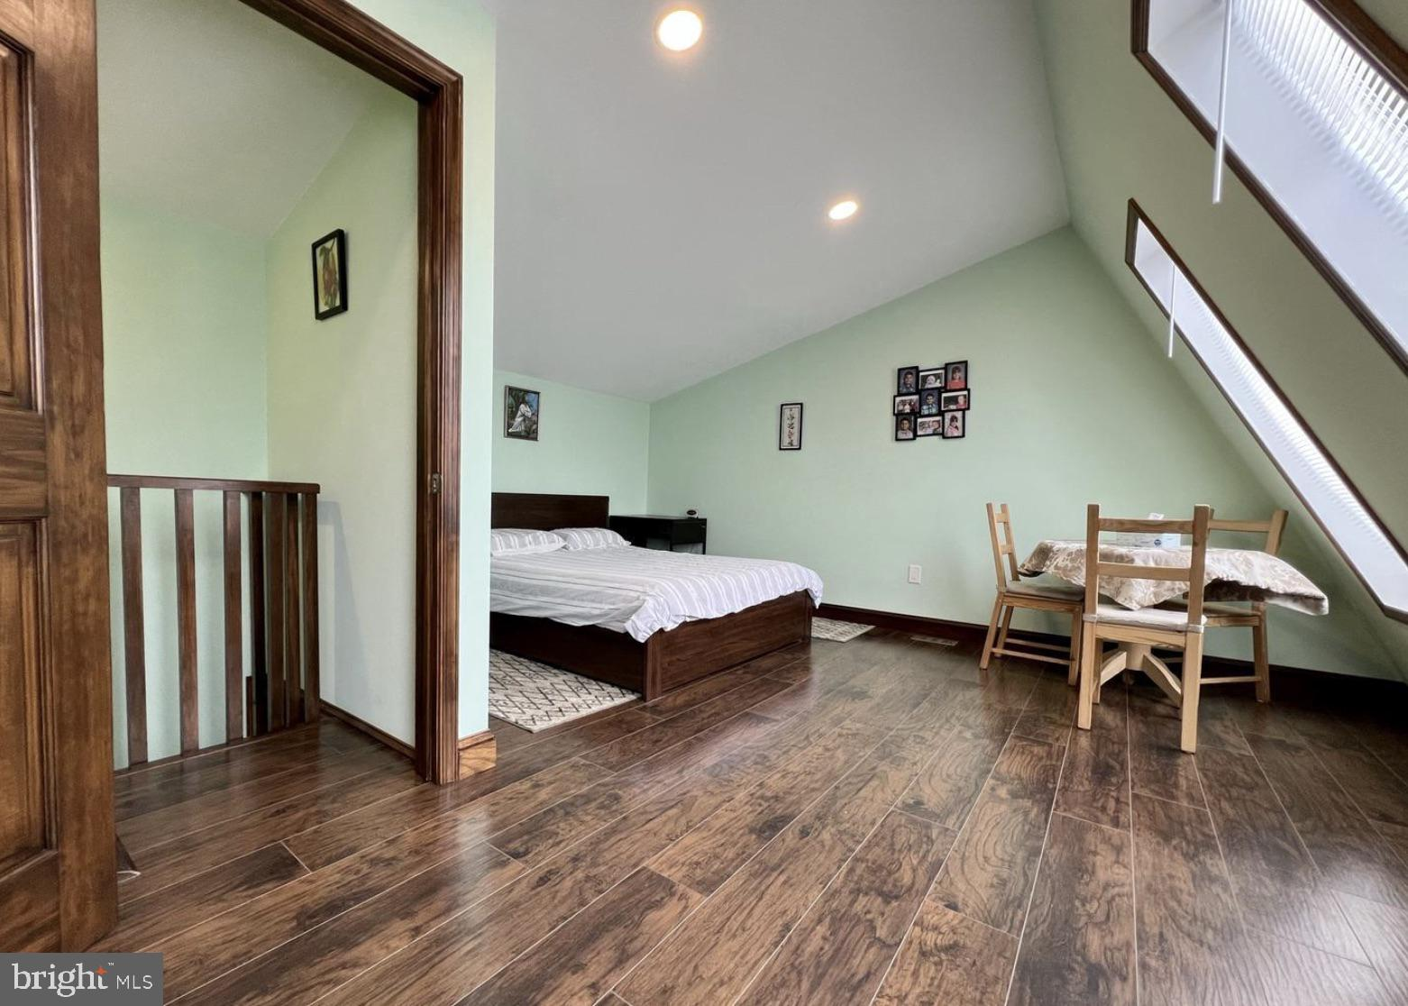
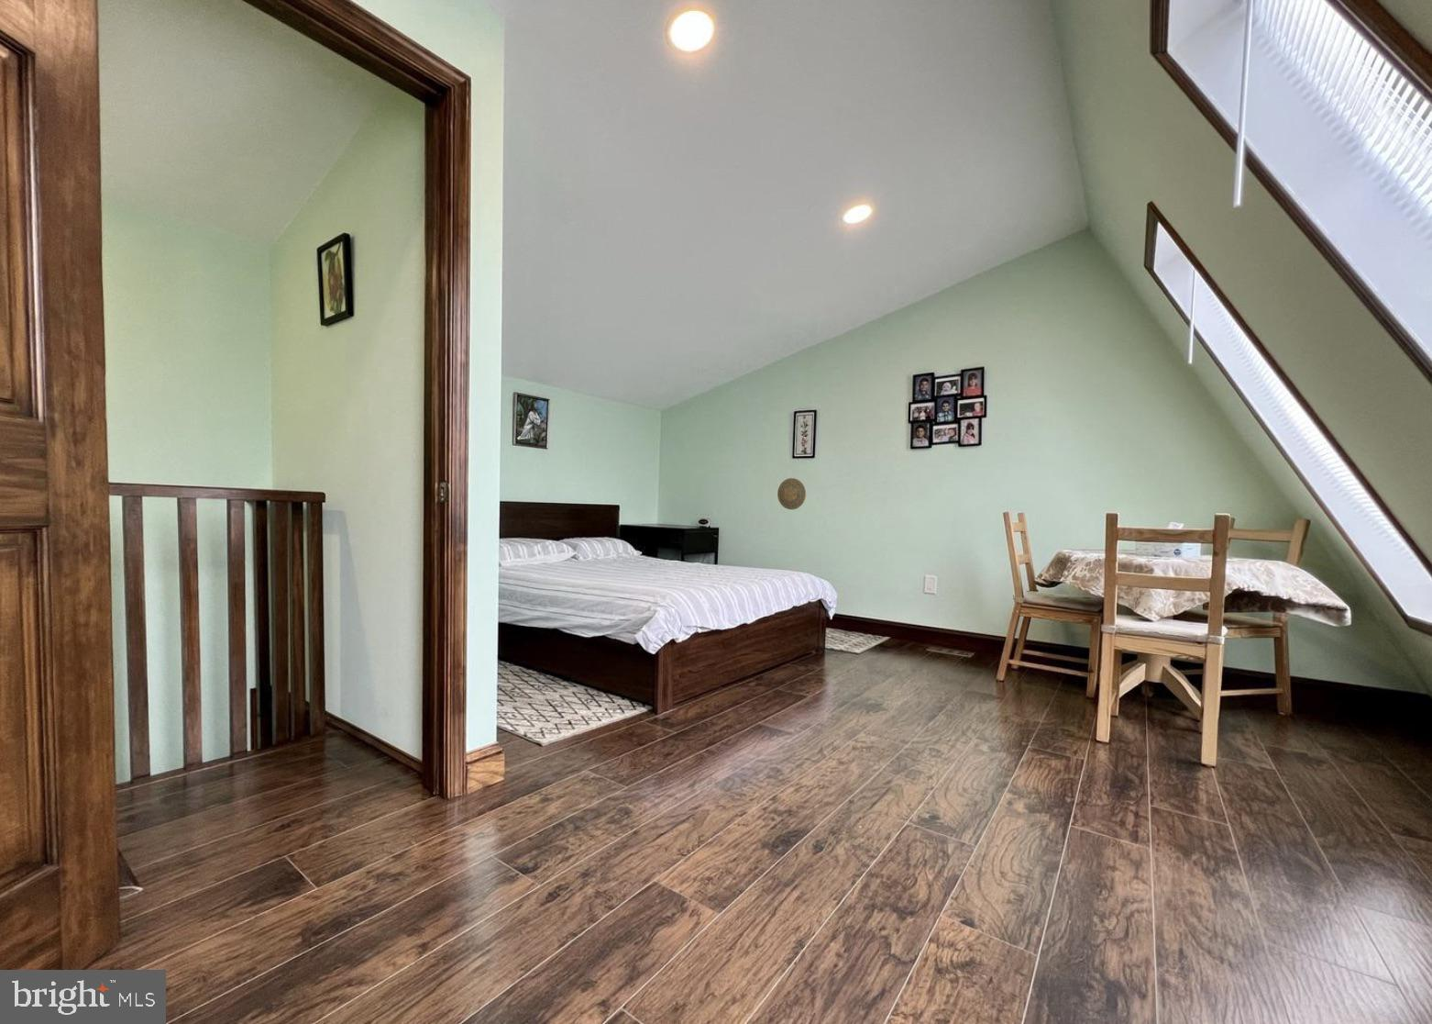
+ decorative plate (791, 493)
